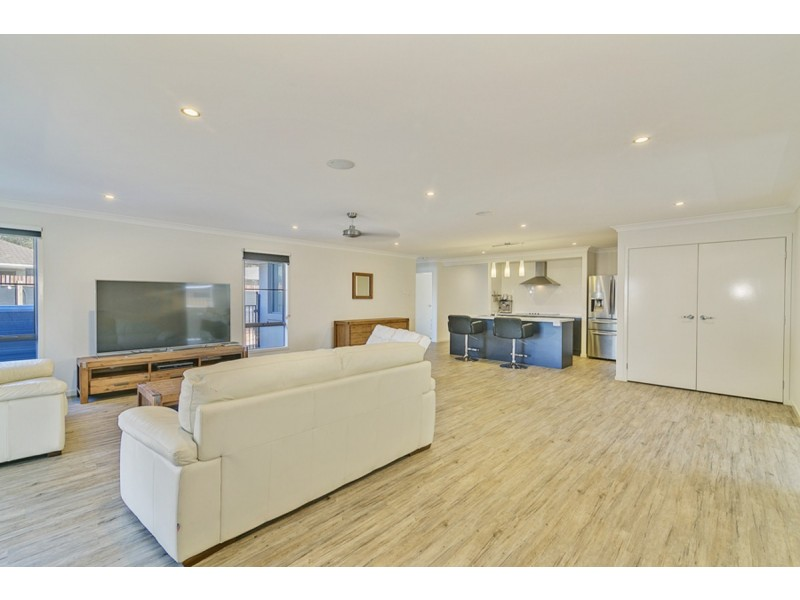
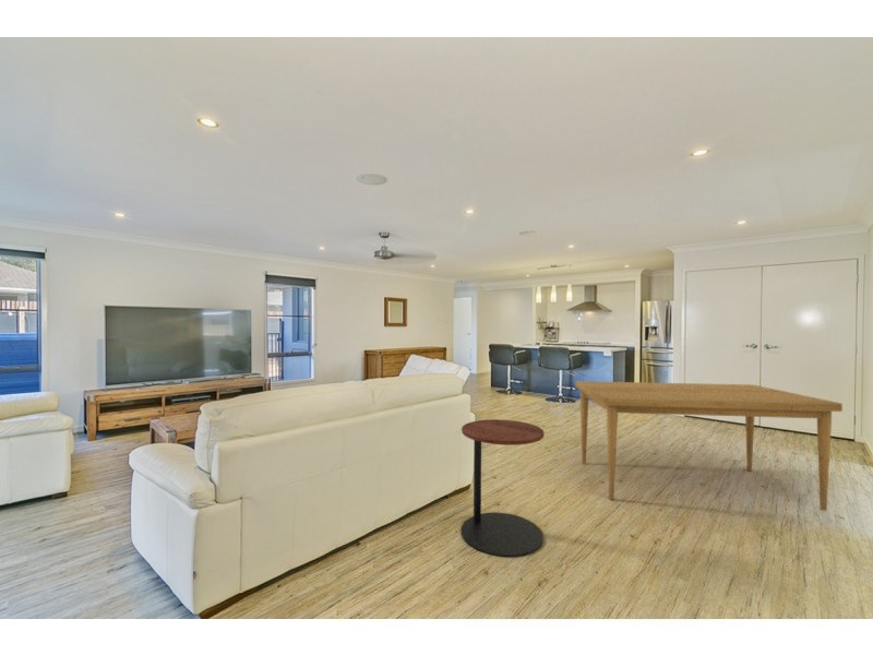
+ side table (480, 480)
+ dining table (686, 414)
